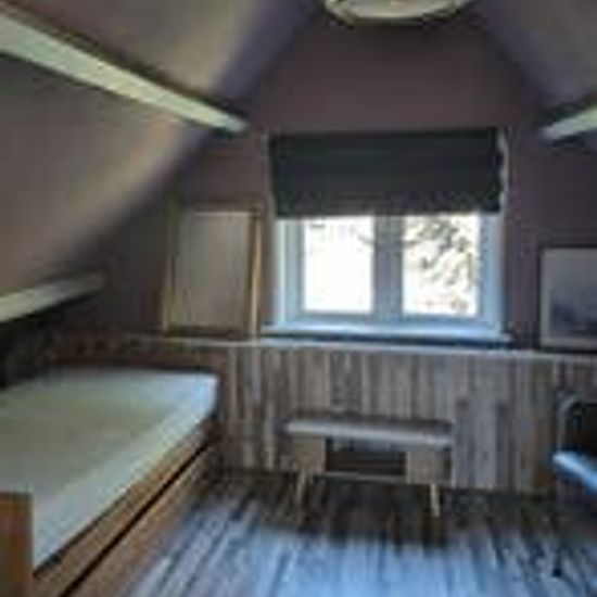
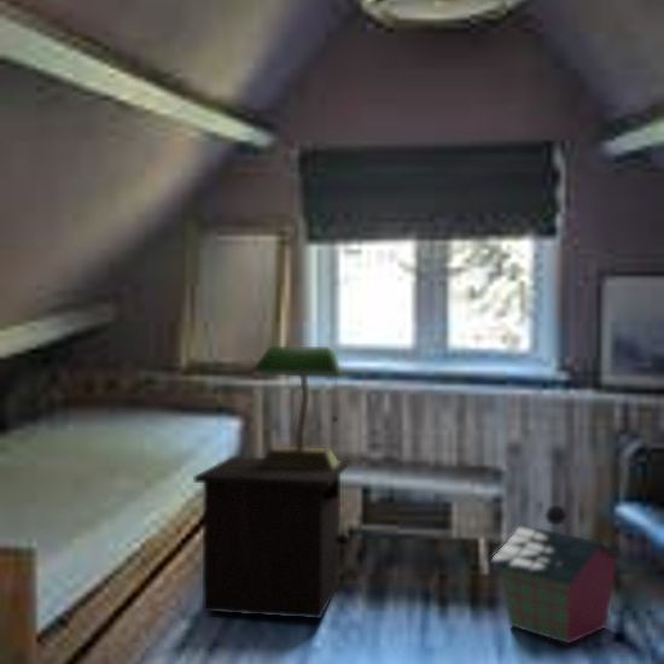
+ table lamp (301, 404)
+ toy house (558, 569)
+ nightstand (278, 531)
